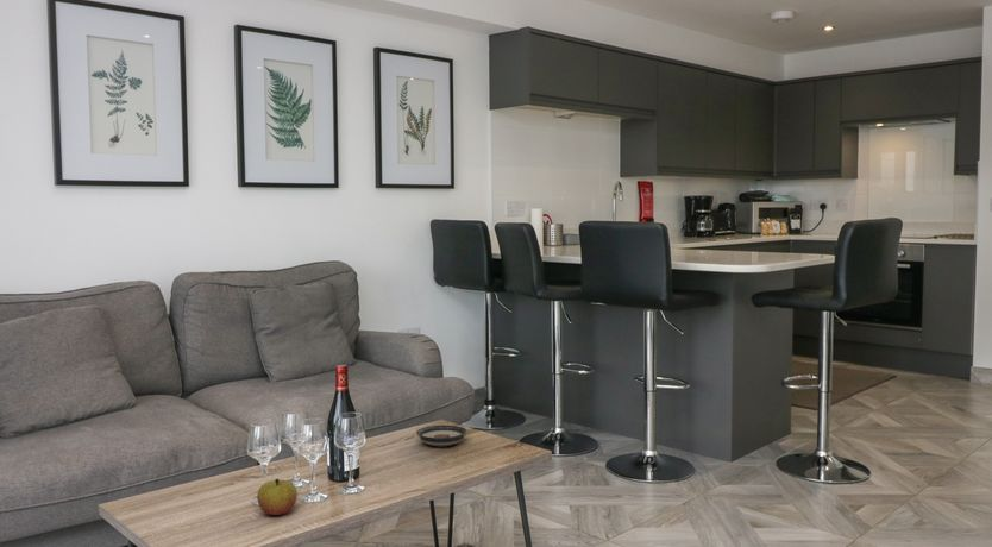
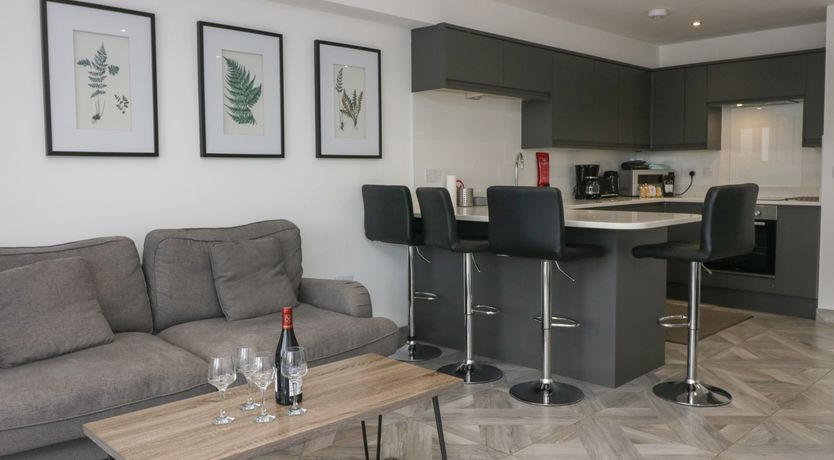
- saucer (441, 436)
- apple (277, 496)
